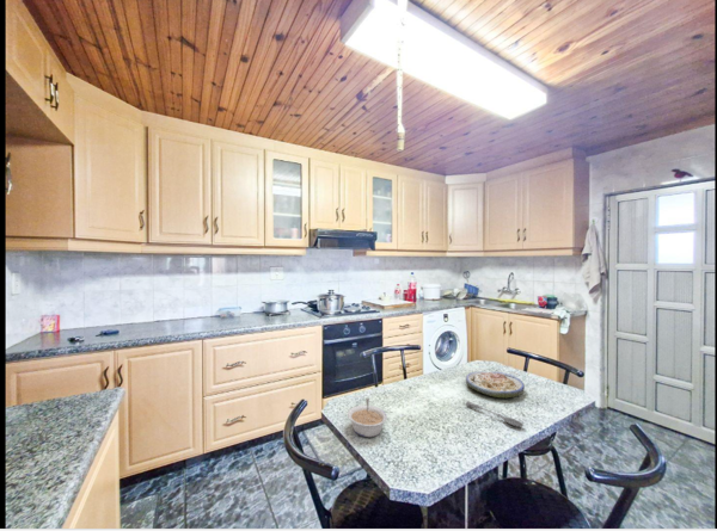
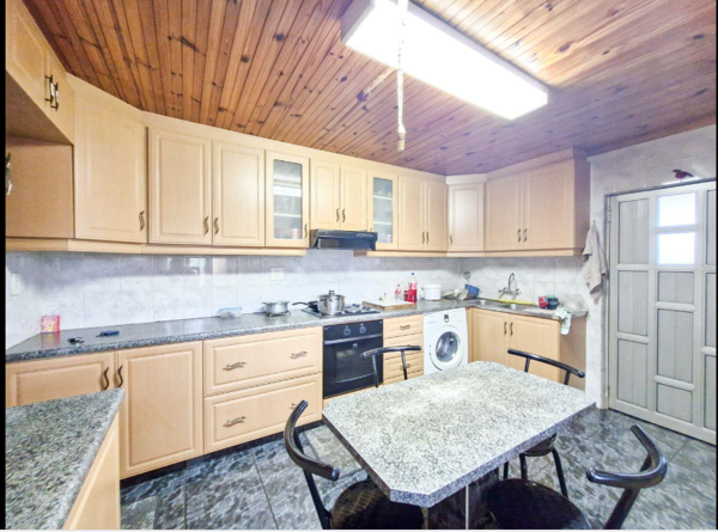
- soupspoon (494, 413)
- soup (494, 382)
- legume (366, 419)
